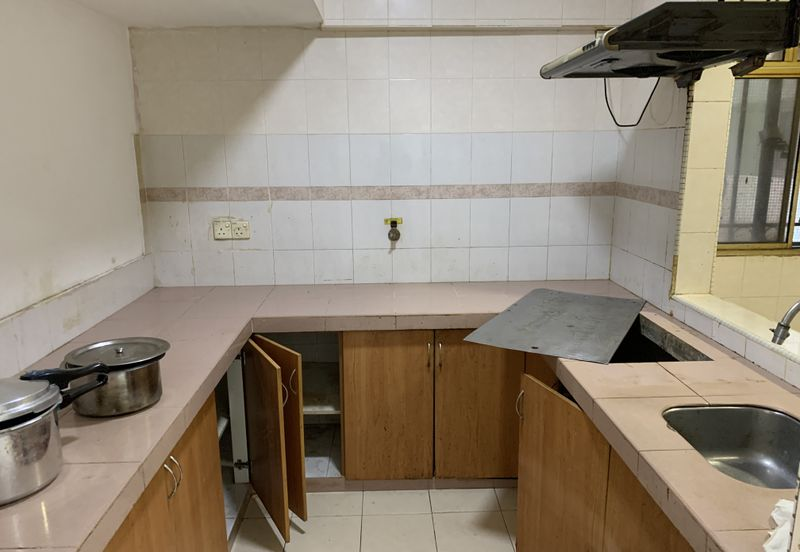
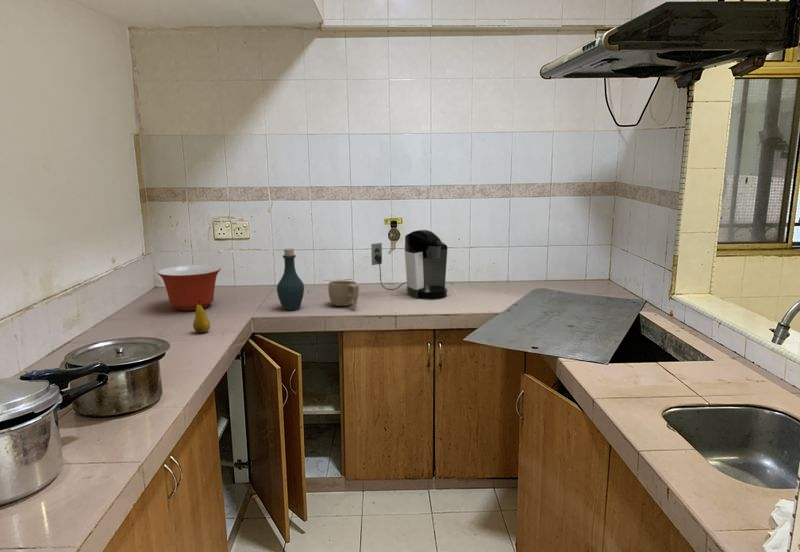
+ coffee maker (415, 263)
+ mixing bowl (191, 288)
+ fruit (201, 315)
+ bottle (290, 279)
+ cup (345, 294)
